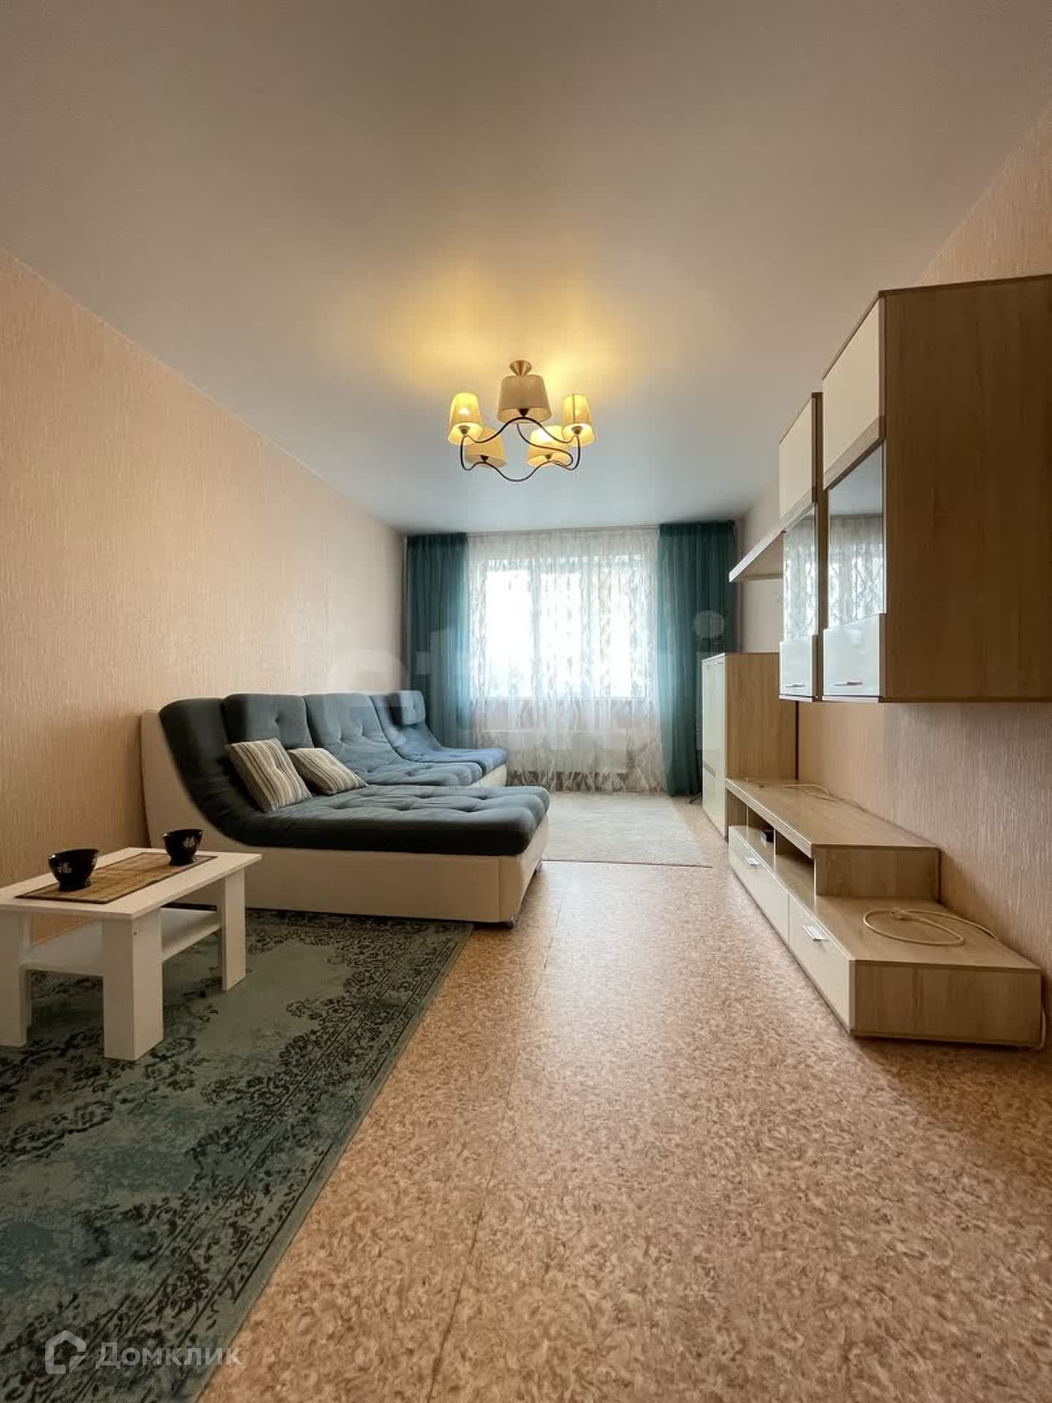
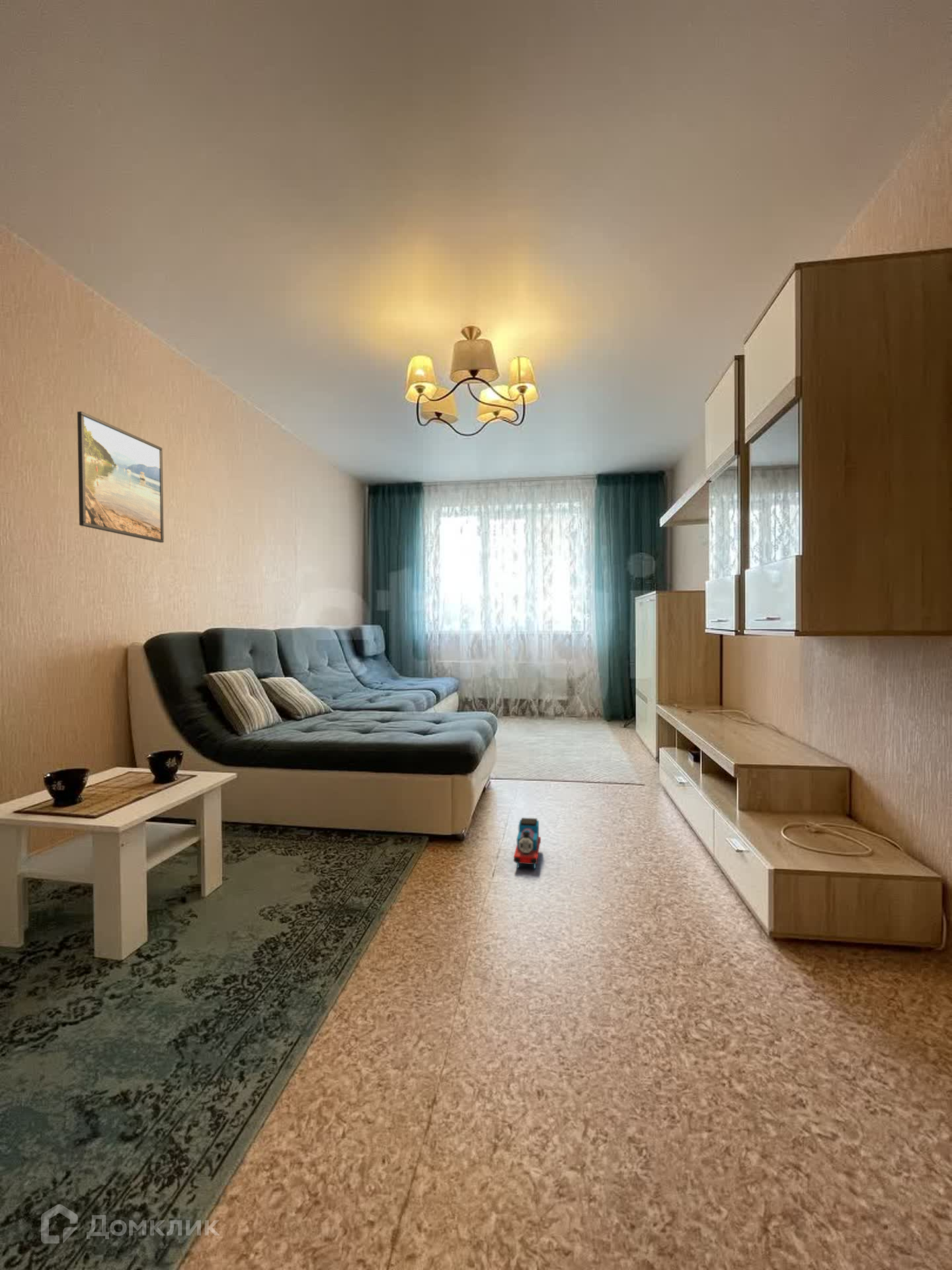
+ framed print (124, 483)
+ toy train (528, 843)
